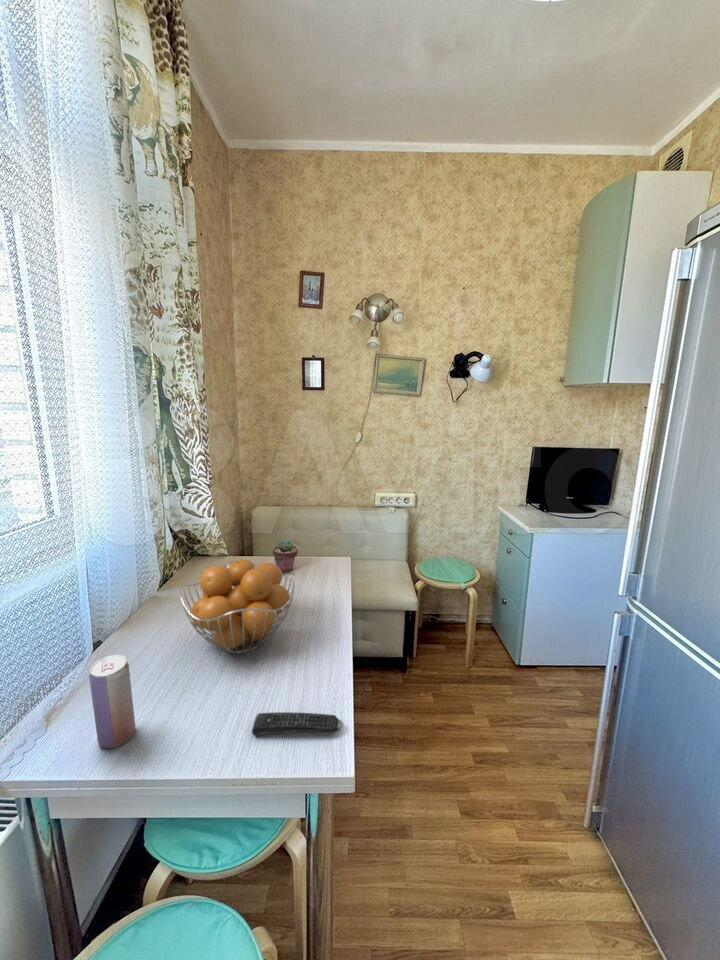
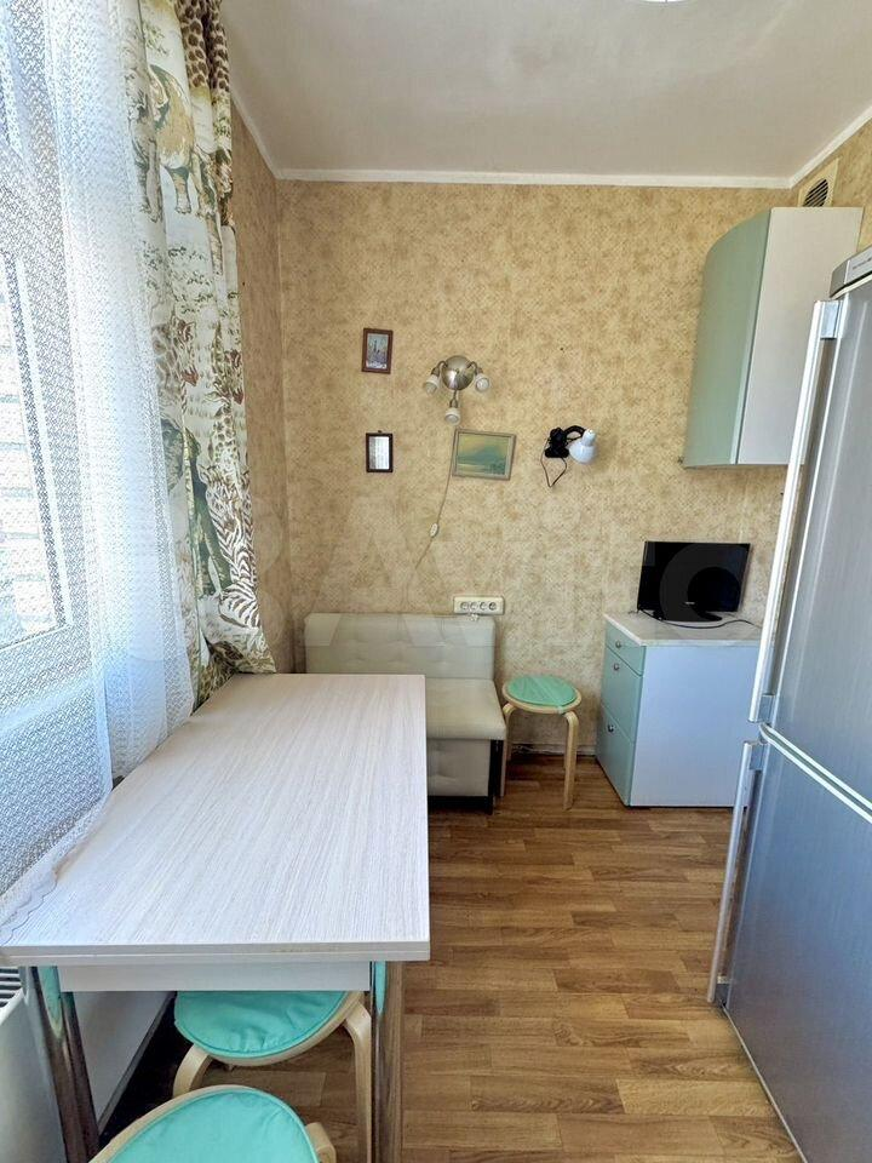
- remote control (298, 723)
- potted succulent (285, 554)
- fruit basket (241, 603)
- beverage can (113, 701)
